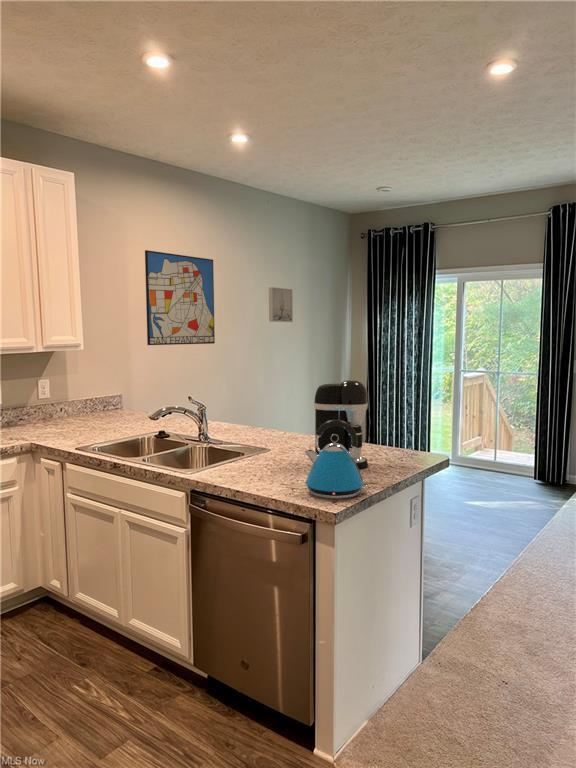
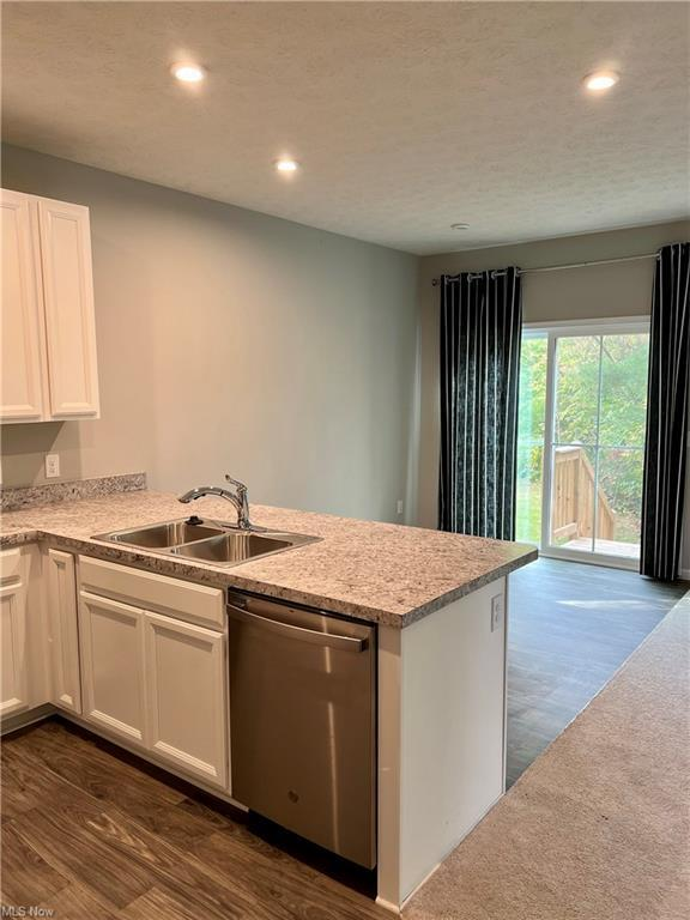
- wall art (182, 300)
- coffee maker (341, 420)
- kettle (336, 455)
- wall art (281, 305)
